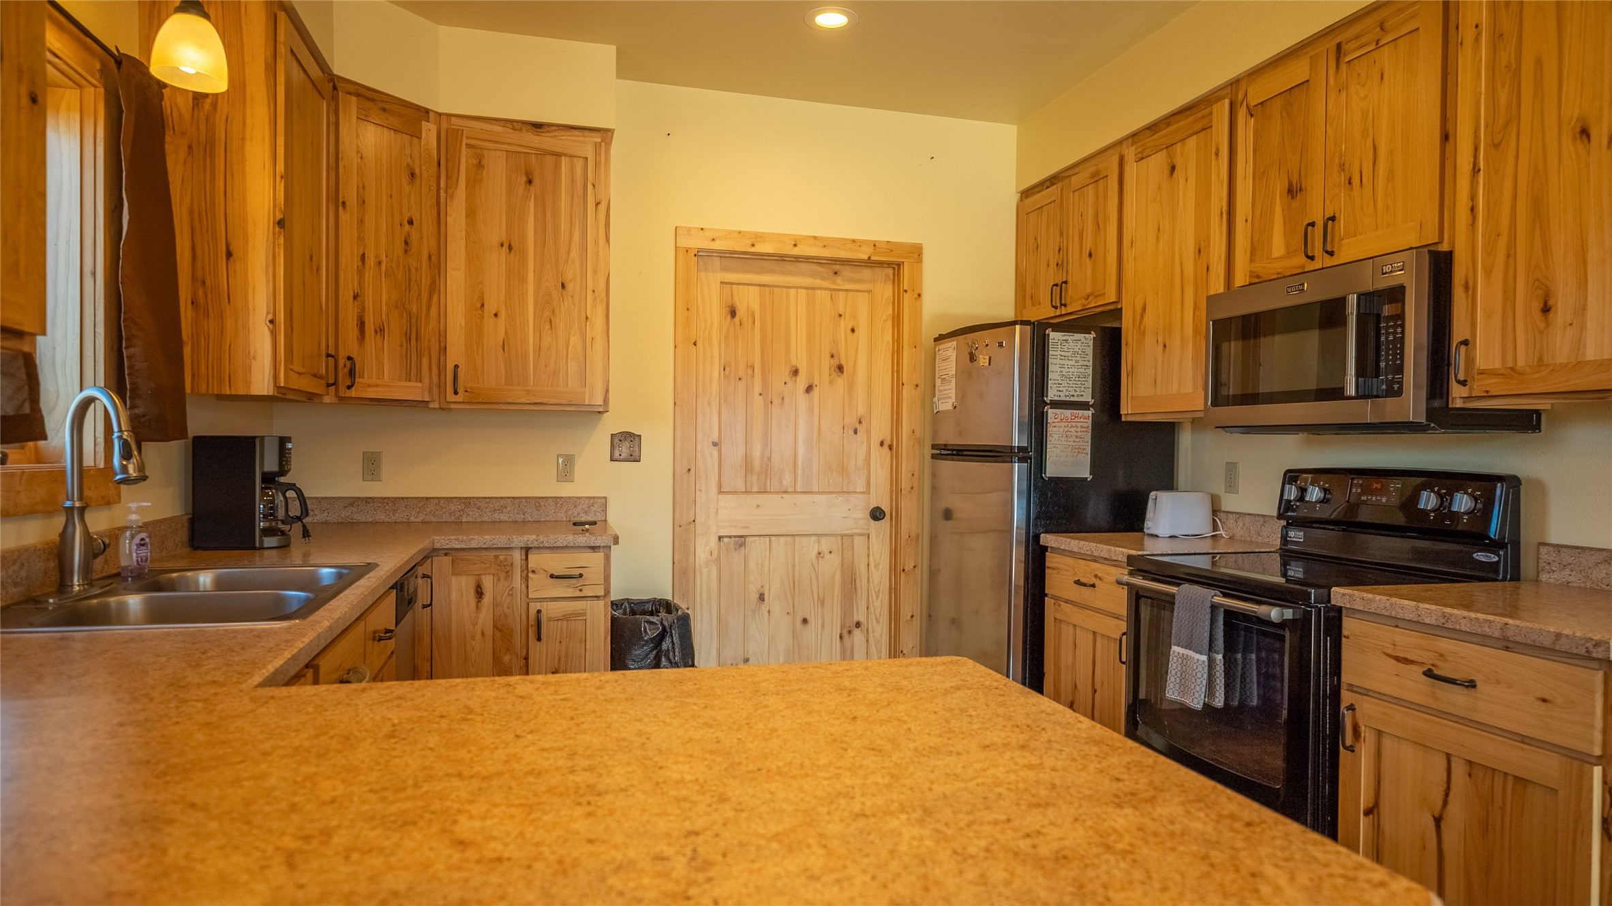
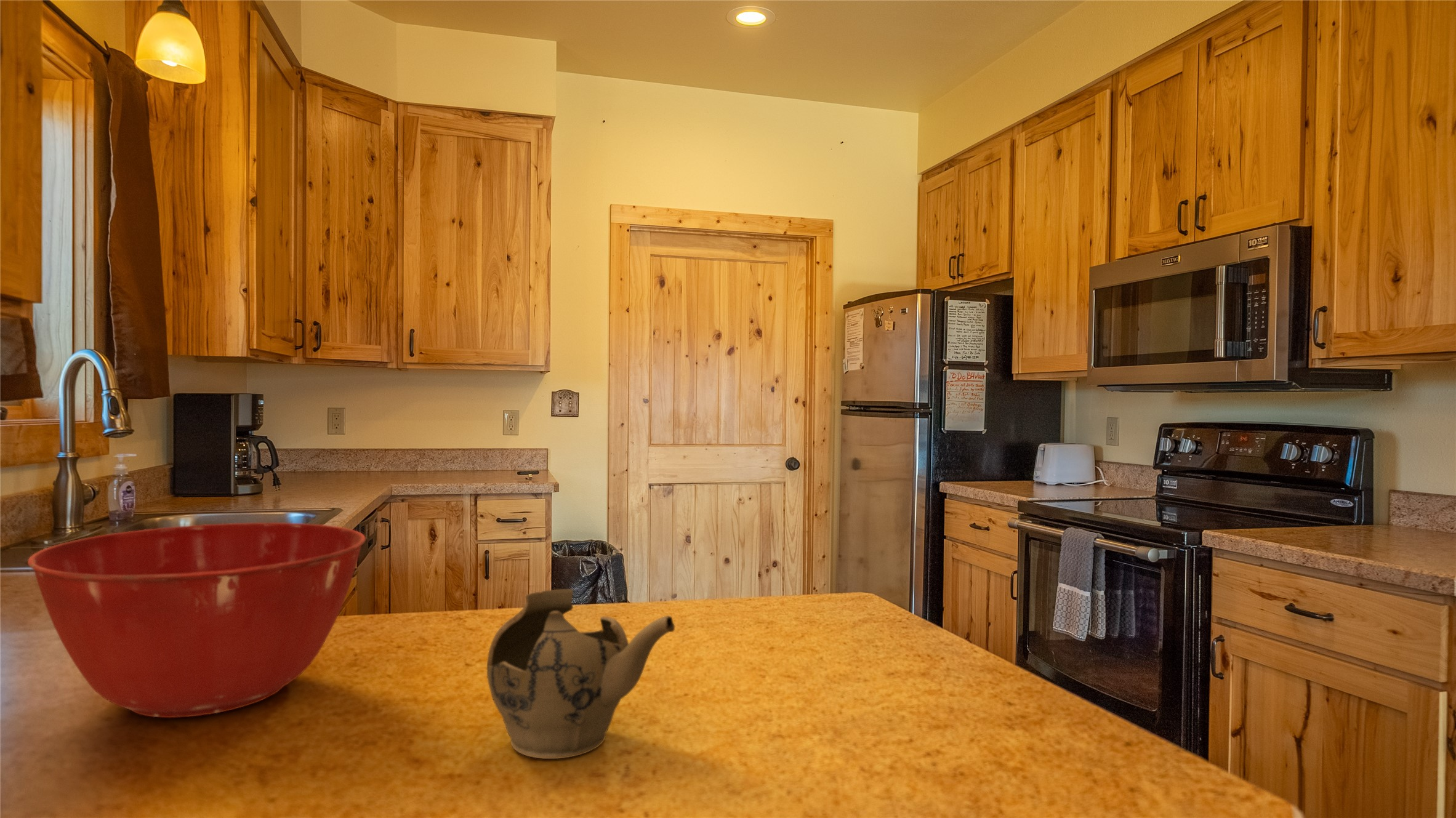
+ mixing bowl (212, 617)
+ teapot (586, 673)
